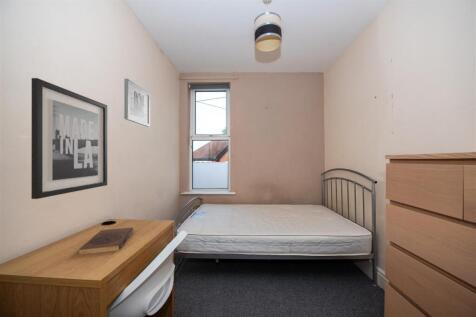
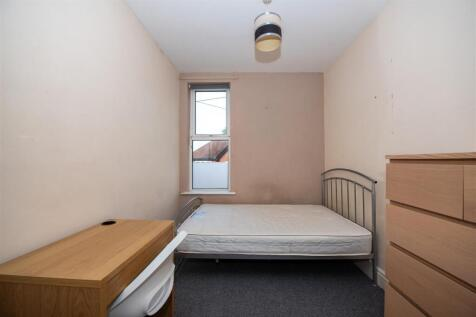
- wall art (138, 105)
- wall art (77, 142)
- book (109, 239)
